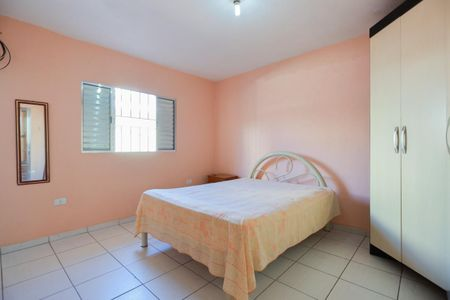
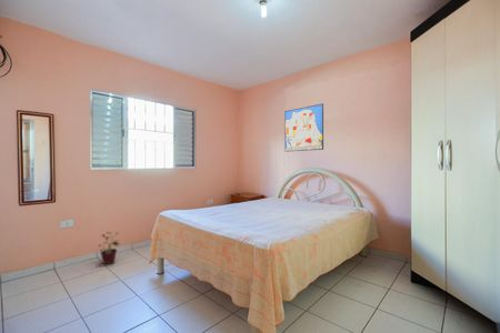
+ wall art (302, 129)
+ potted plant (108, 245)
